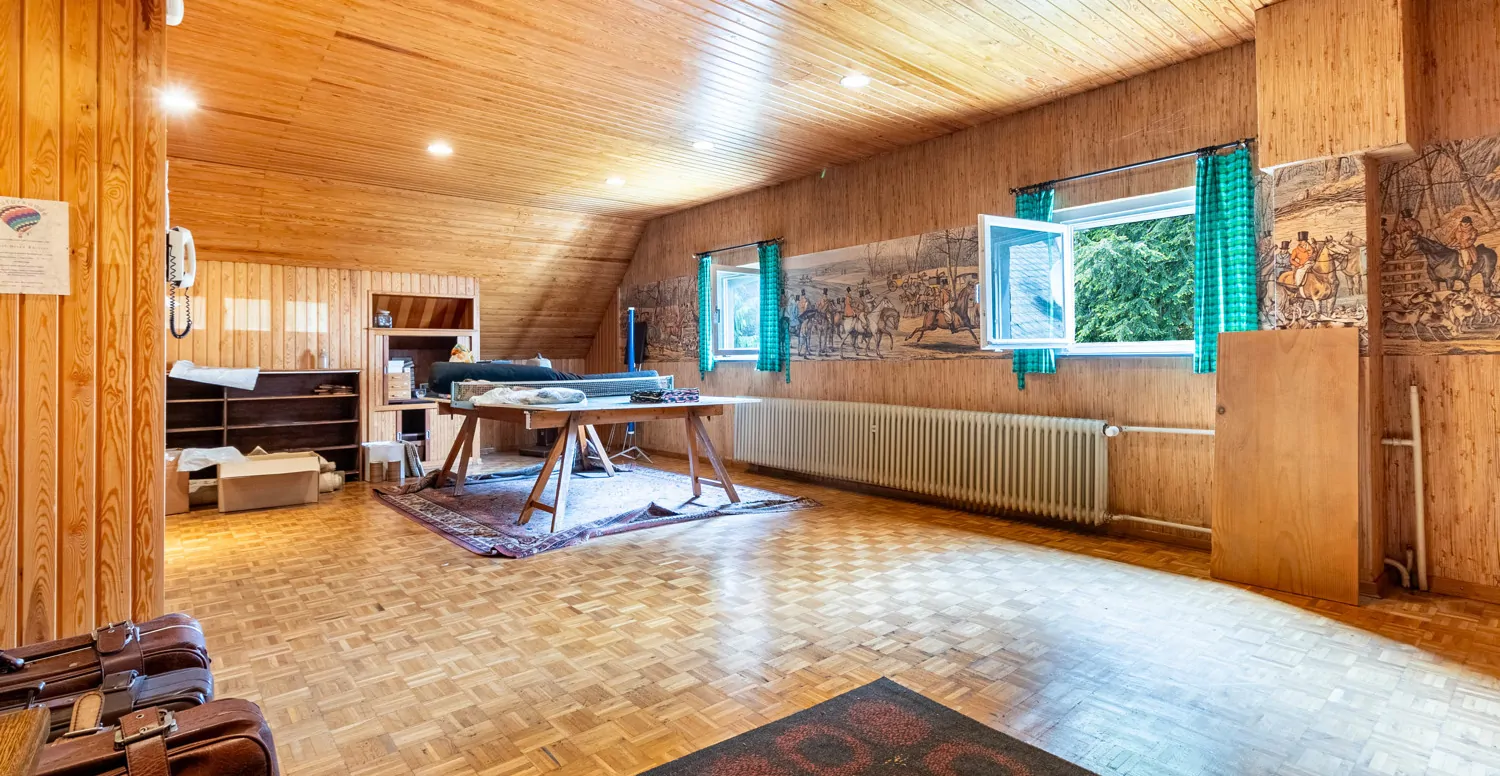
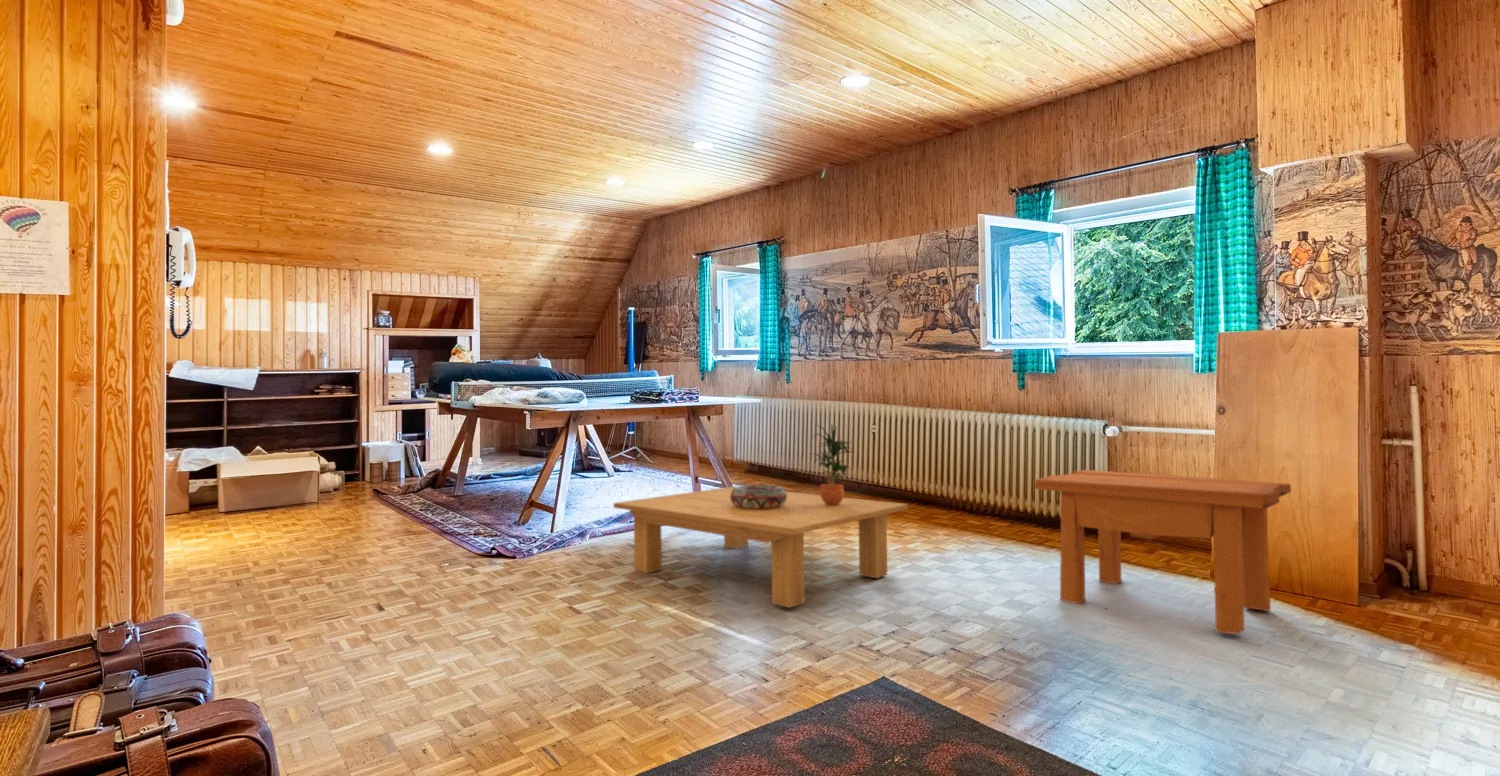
+ side table (1163, 535)
+ coffee table (758, 538)
+ decorative bowl (758, 496)
+ potted plant (835, 464)
